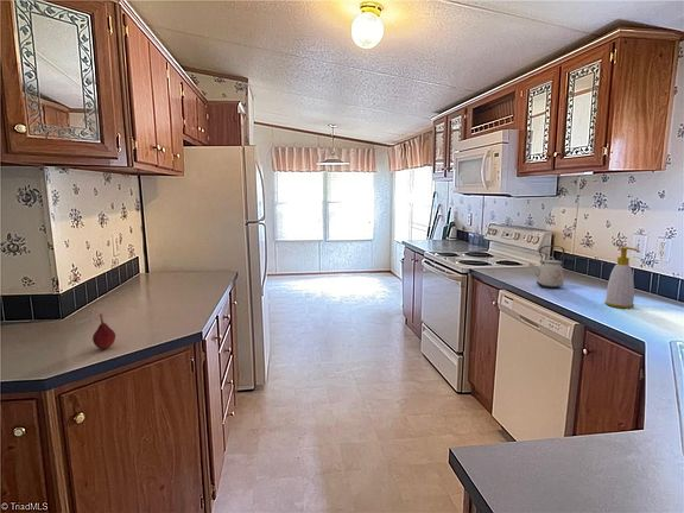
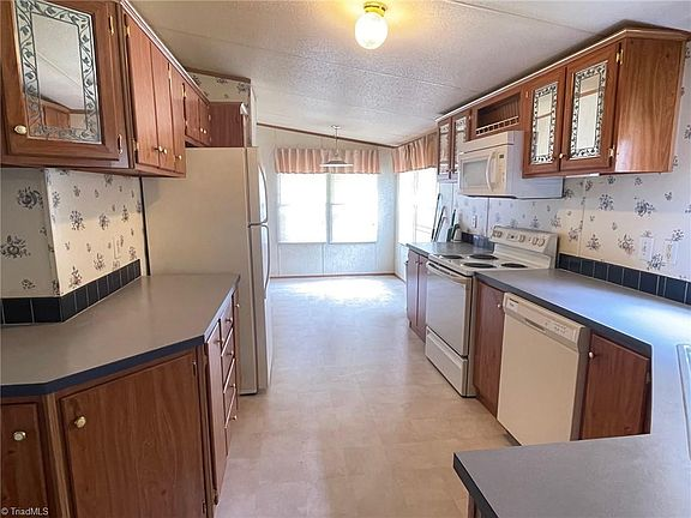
- soap bottle (621, 277)
- fruit (103, 330)
- kettle (545, 266)
